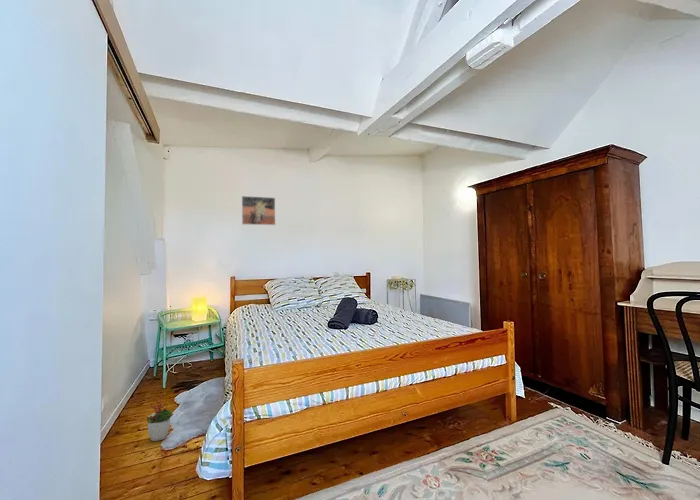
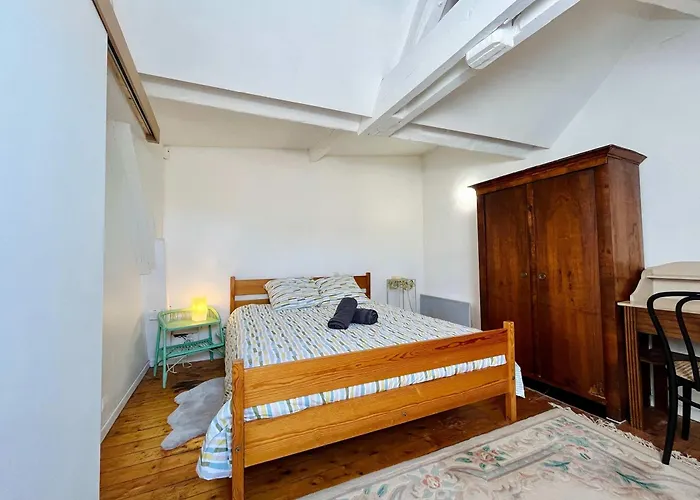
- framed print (258, 210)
- decorative plant (160, 417)
